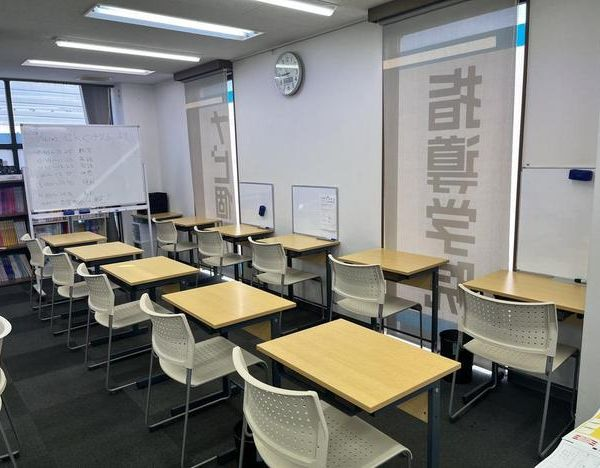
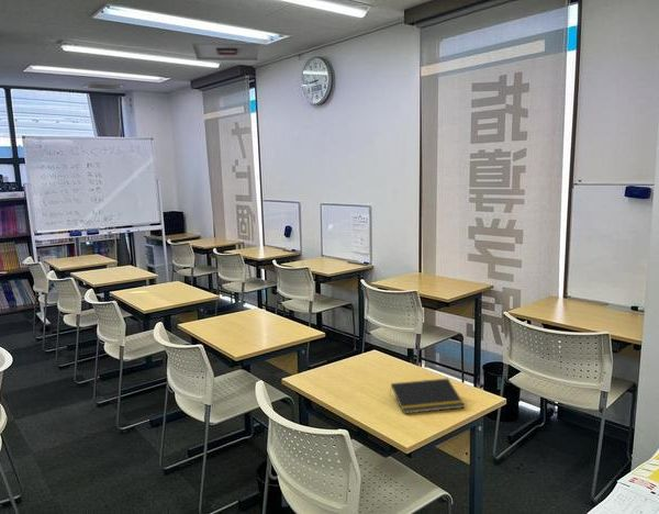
+ notepad (426, 394)
+ ceiling vent (226, 52)
